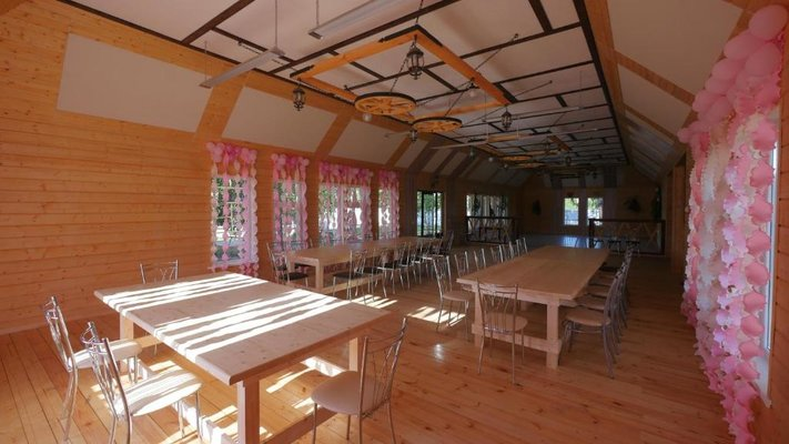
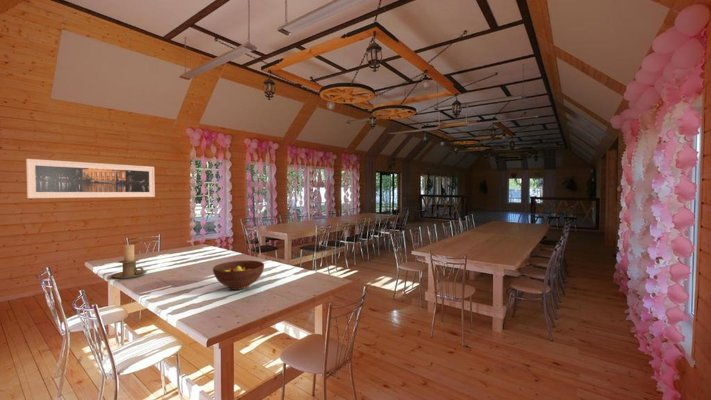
+ candle holder (129, 260)
+ fruit bowl (239, 276)
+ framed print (99, 180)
